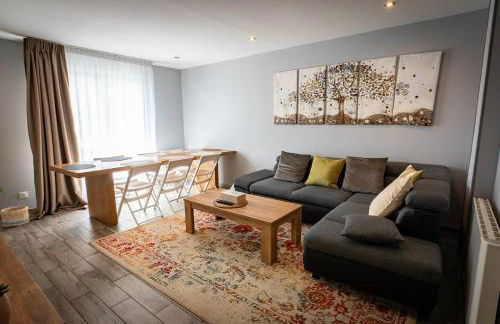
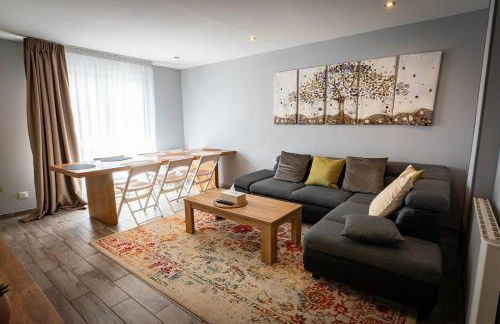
- basket (15, 215)
